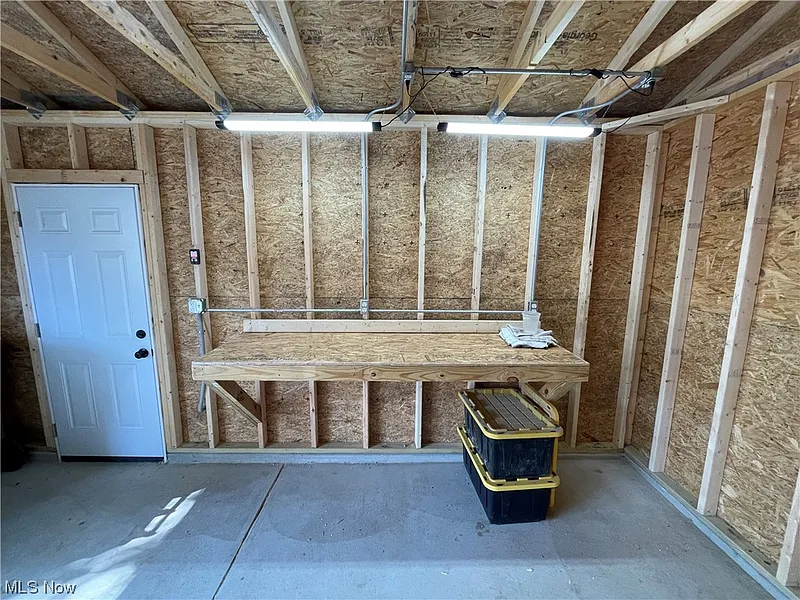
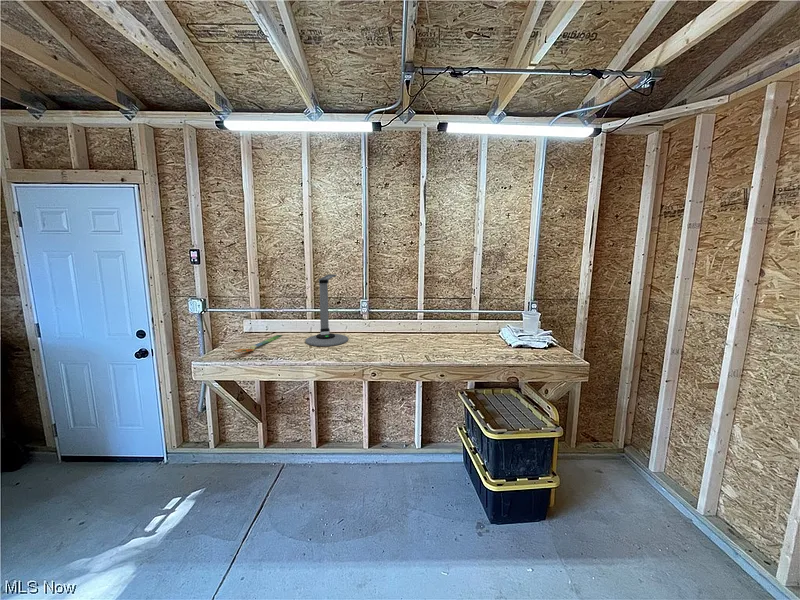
+ tape measure (261, 342)
+ desk lamp (327, 308)
